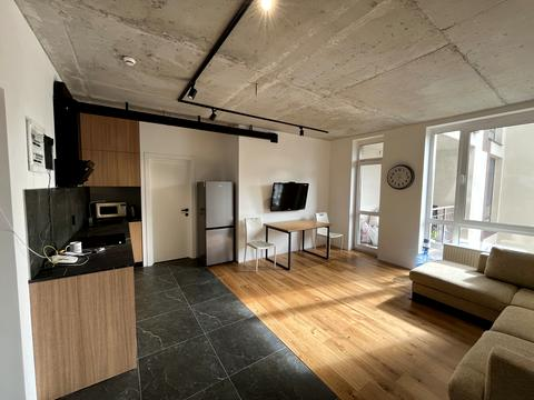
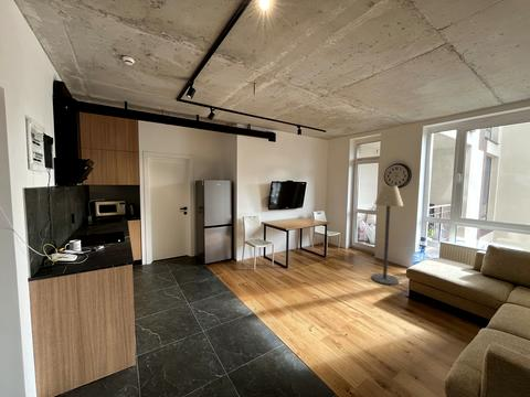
+ floor lamp (386, 233)
